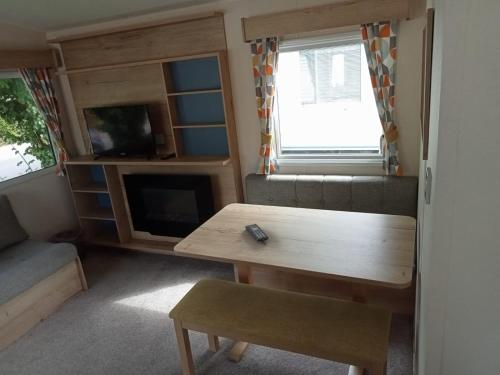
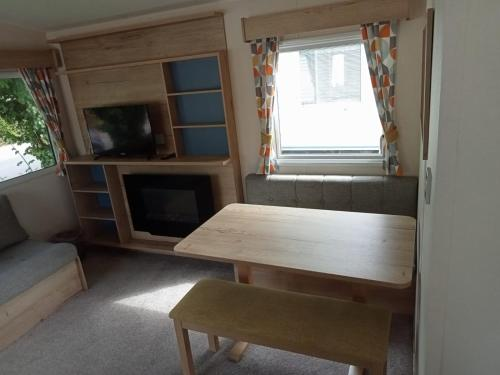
- remote control (256, 232)
